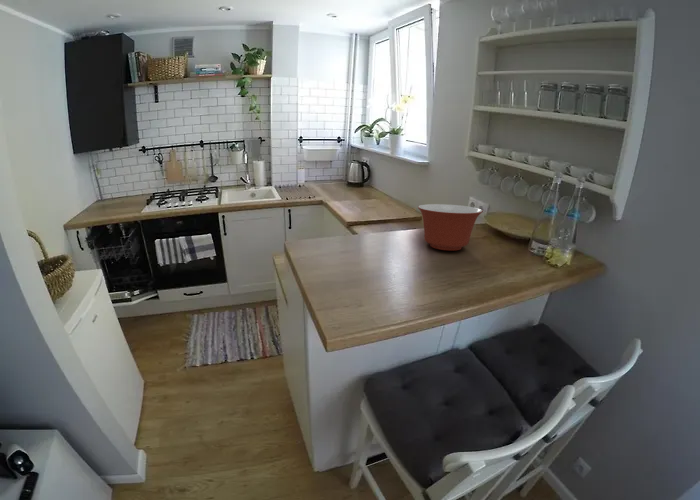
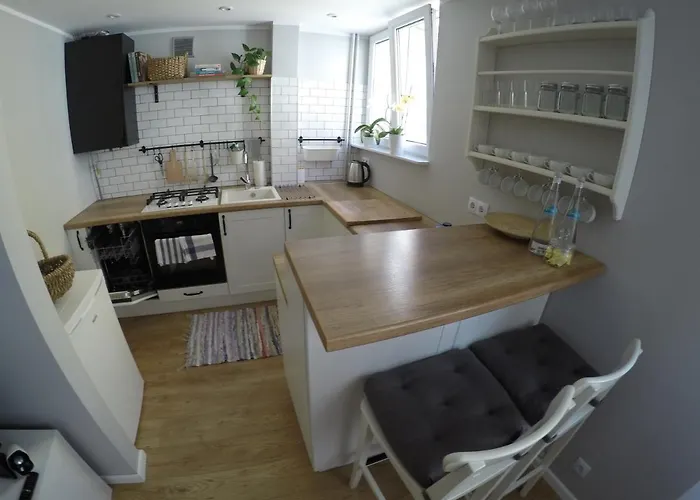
- mixing bowl (447, 227)
